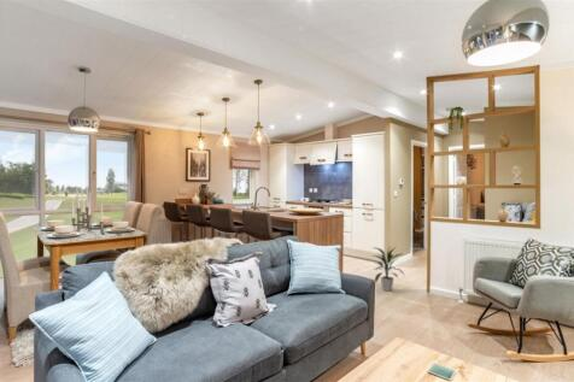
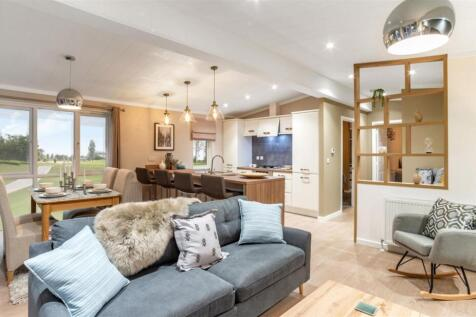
- indoor plant (385, 266)
